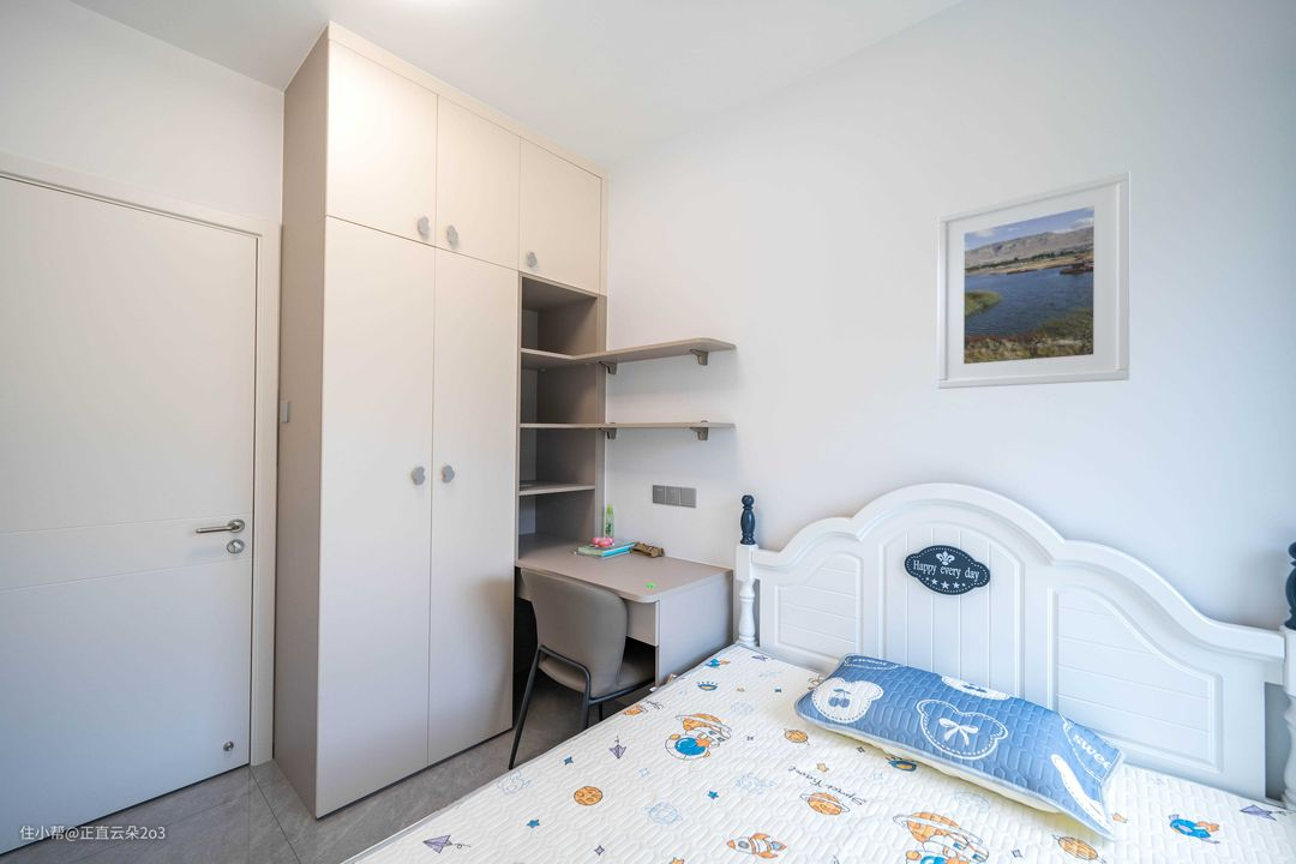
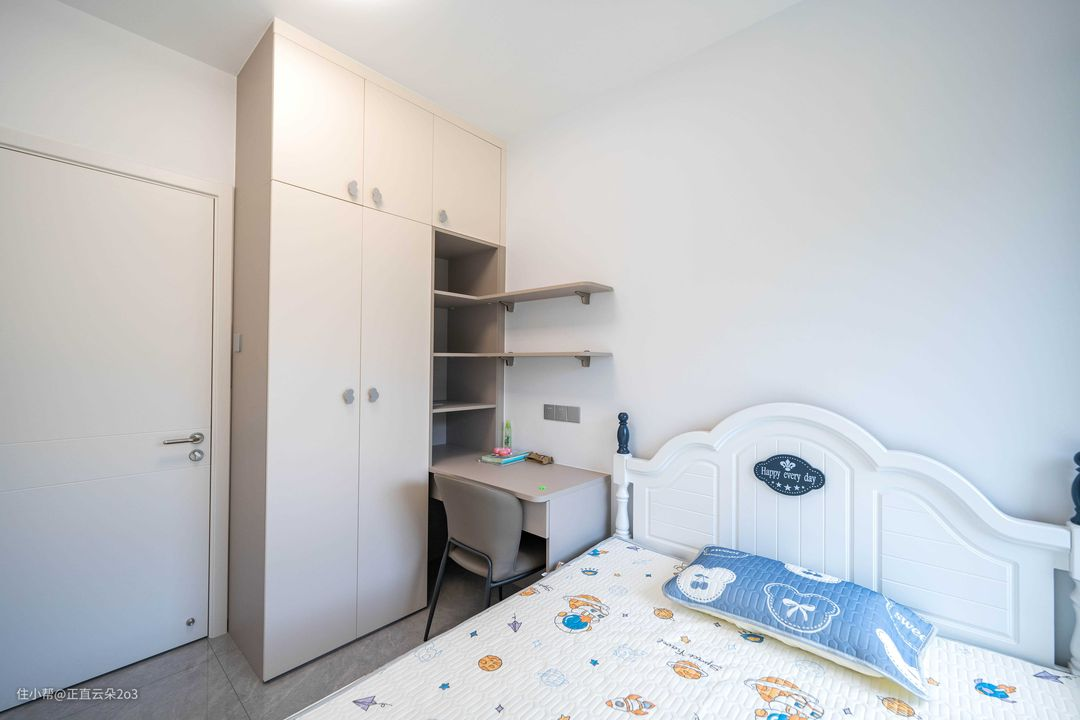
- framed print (1025, 290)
